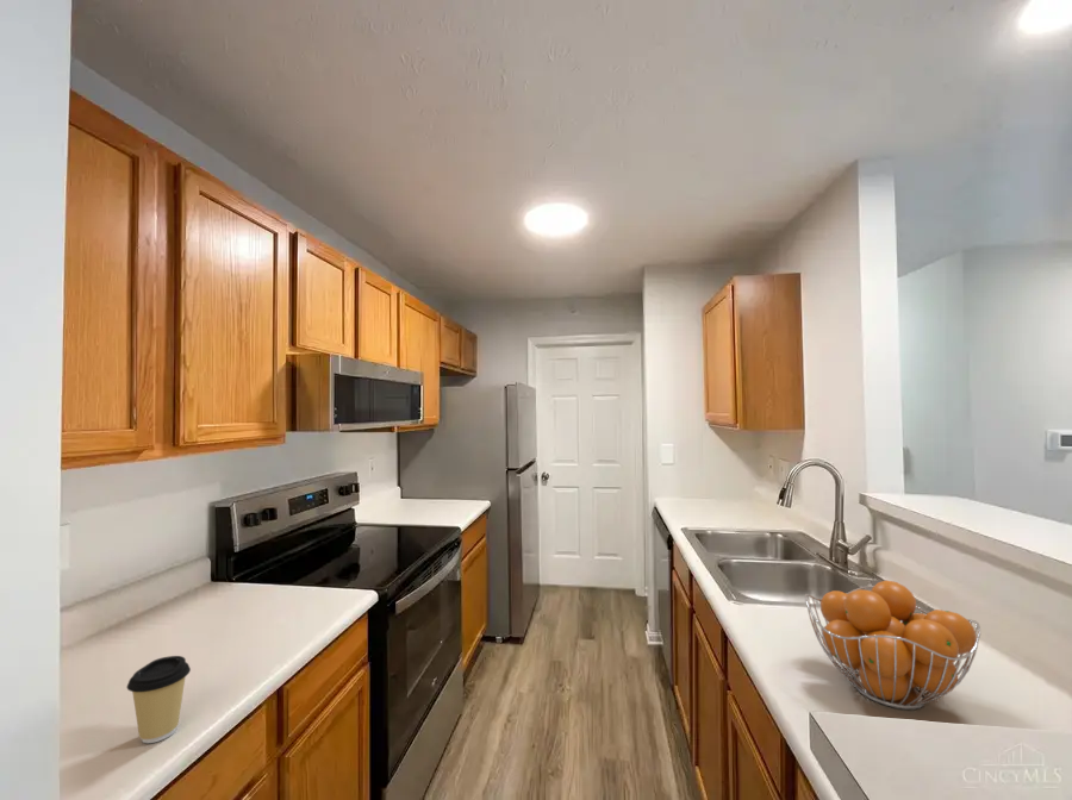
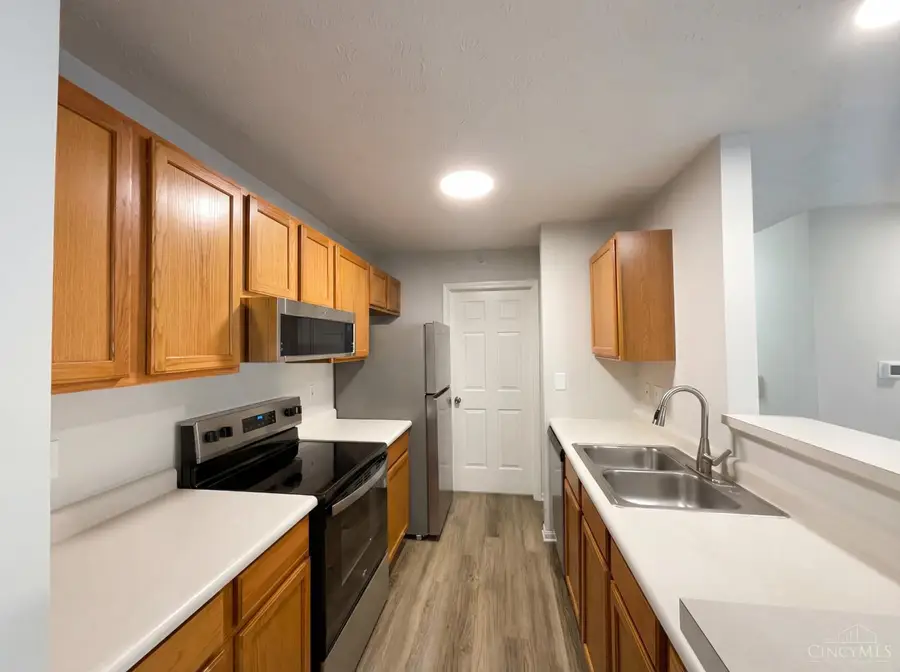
- fruit basket (885, 639)
- coffee cup (158, 700)
